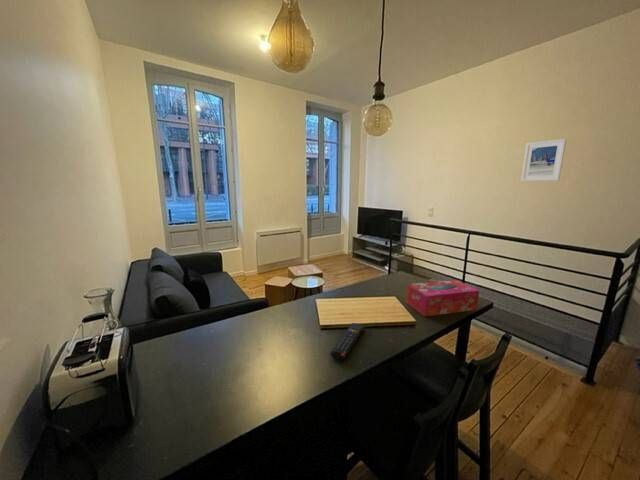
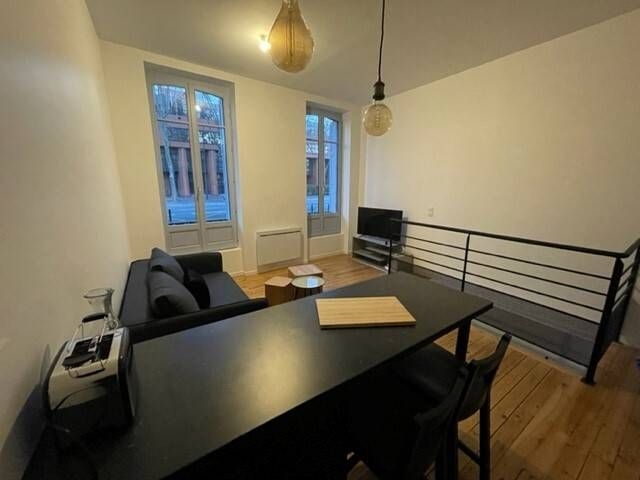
- tissue box (441, 296)
- remote control (348, 340)
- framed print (542, 161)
